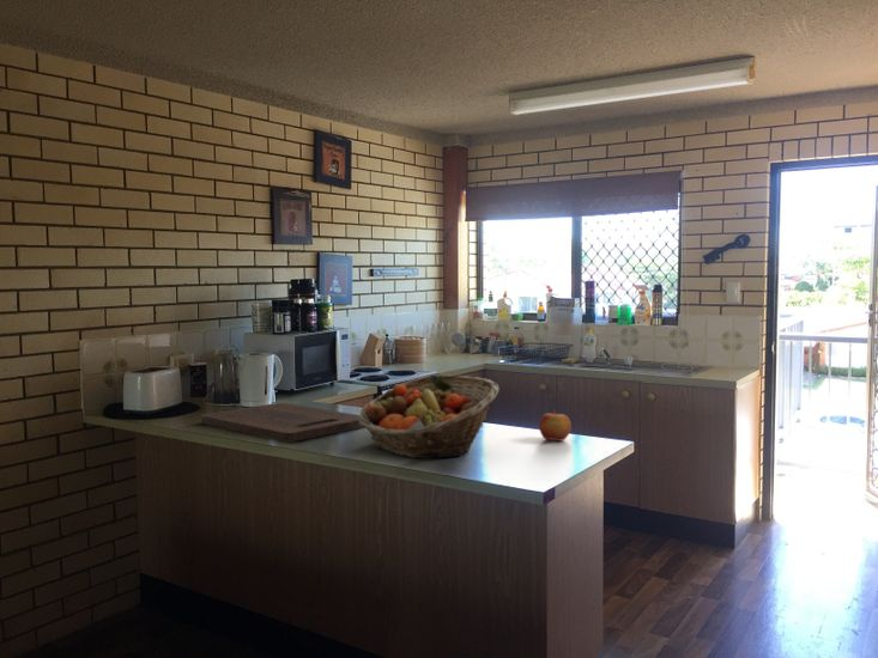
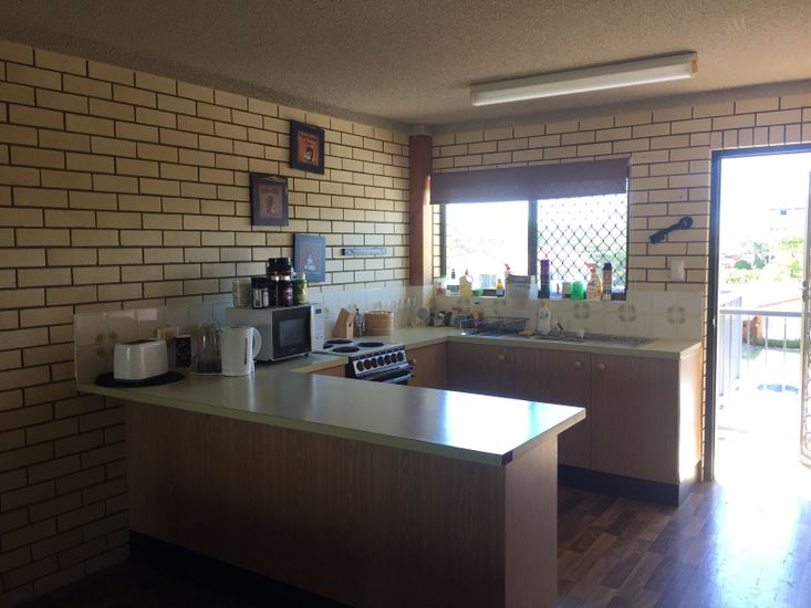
- apple (555, 425)
- cutting board (284, 420)
- fruit basket (428, 413)
